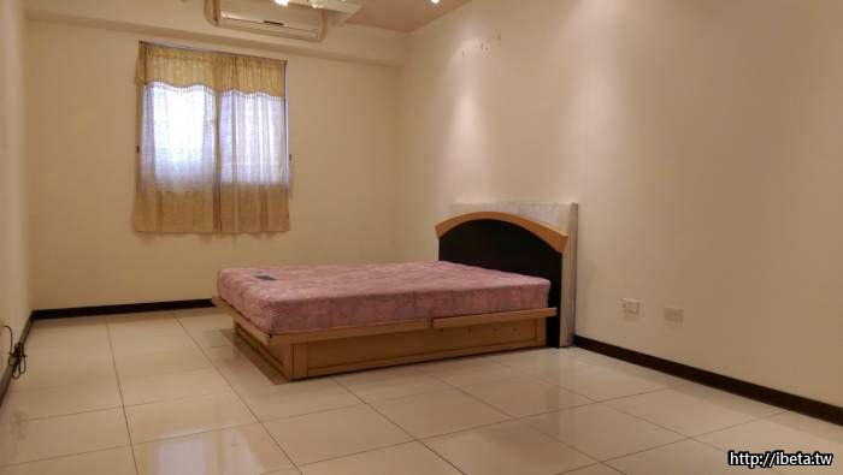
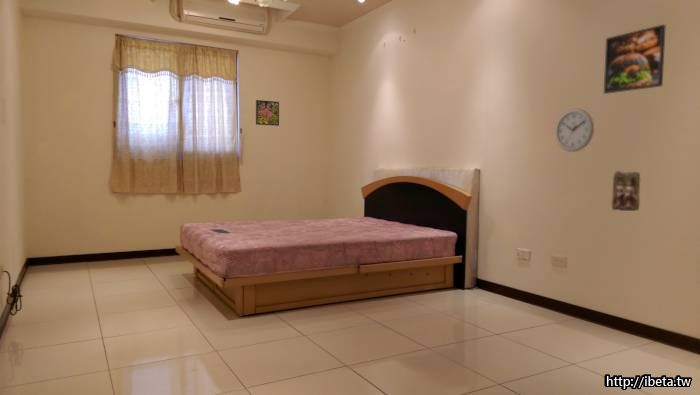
+ wall clock (573, 130)
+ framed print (632, 61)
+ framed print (267, 113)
+ relief sculpture (625, 191)
